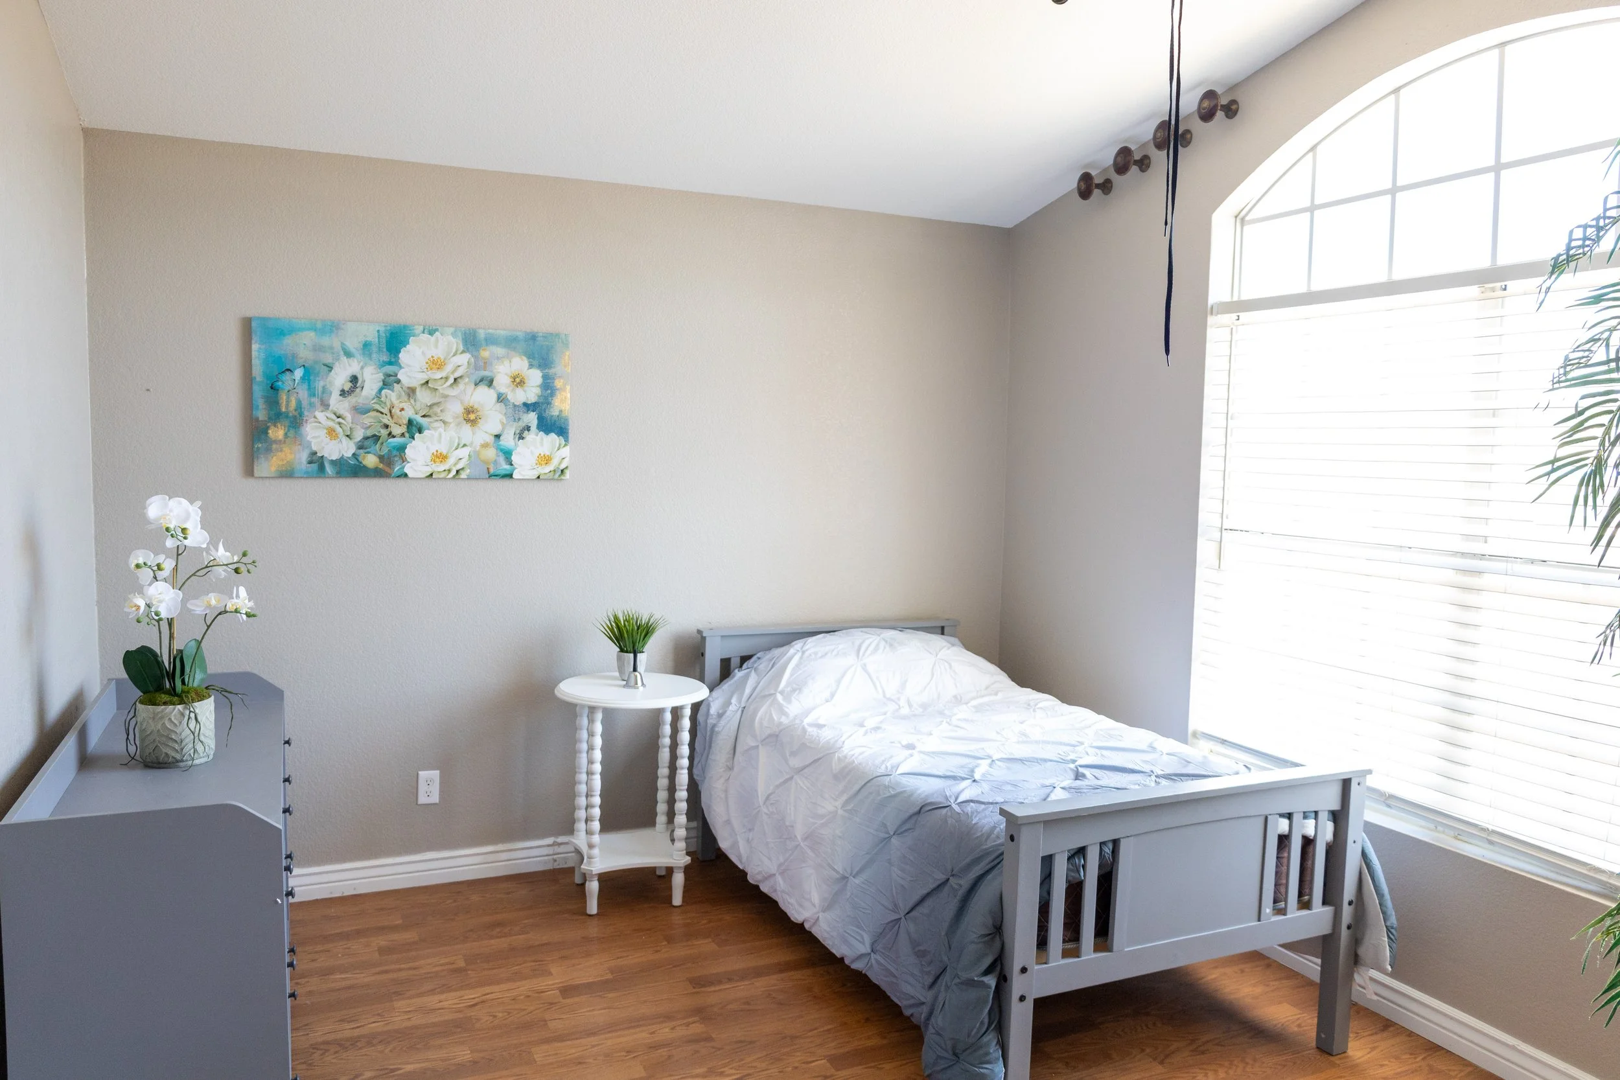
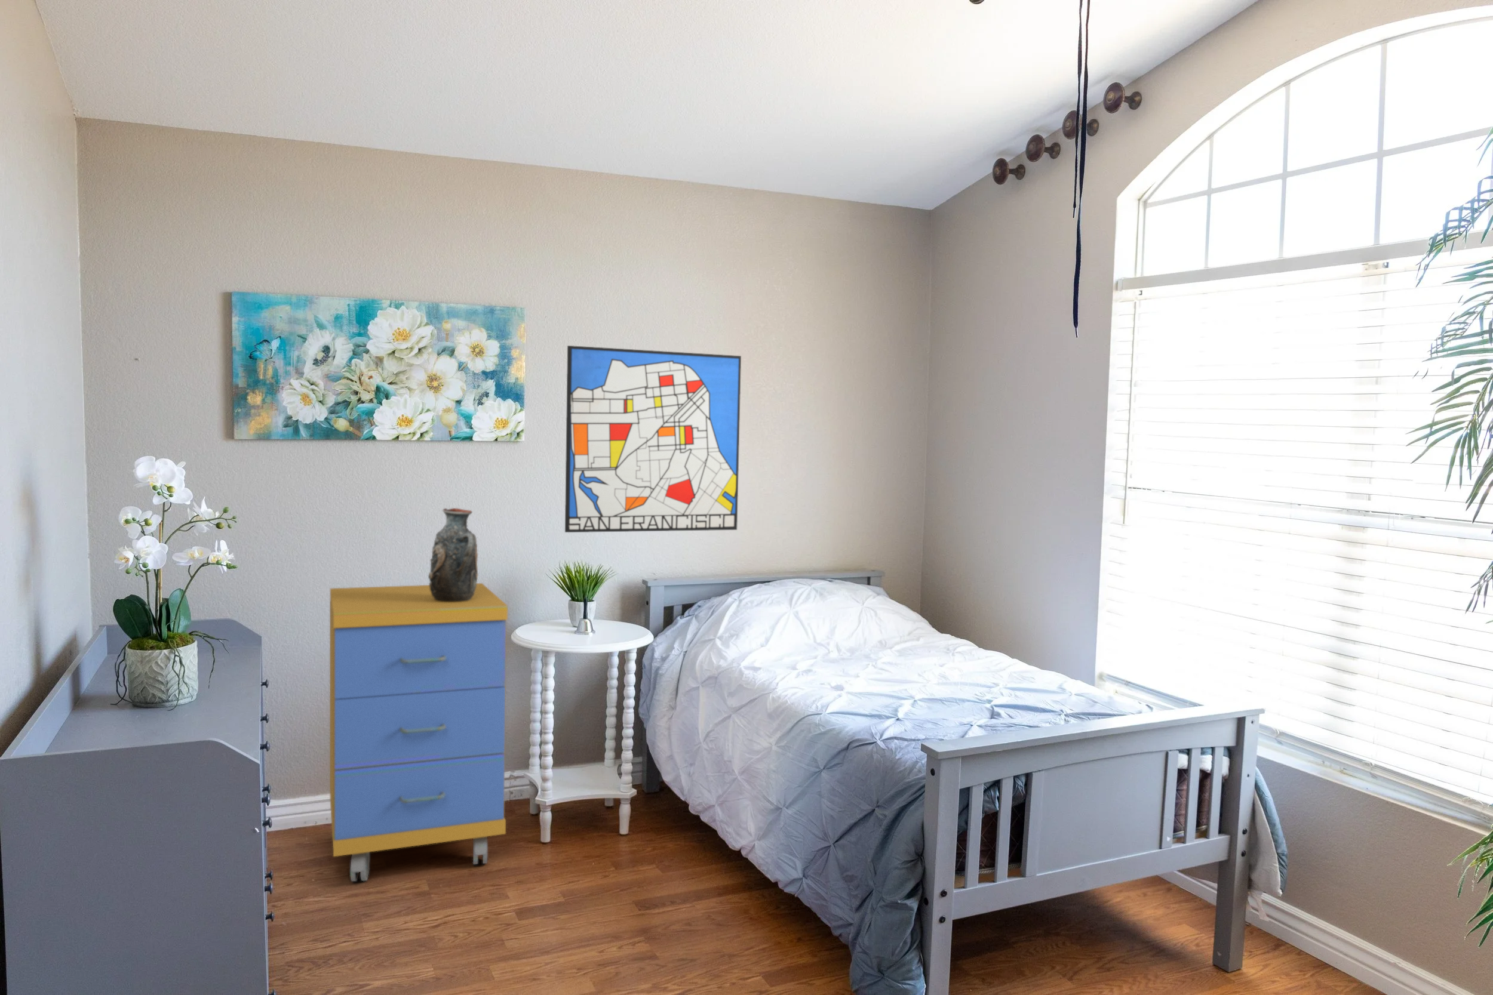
+ decorative vase (455, 554)
+ storage cabinet (414, 723)
+ wall art (655, 441)
